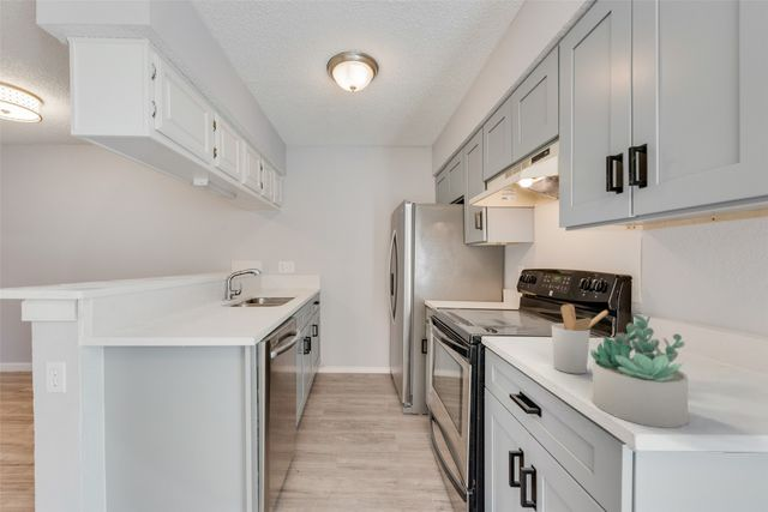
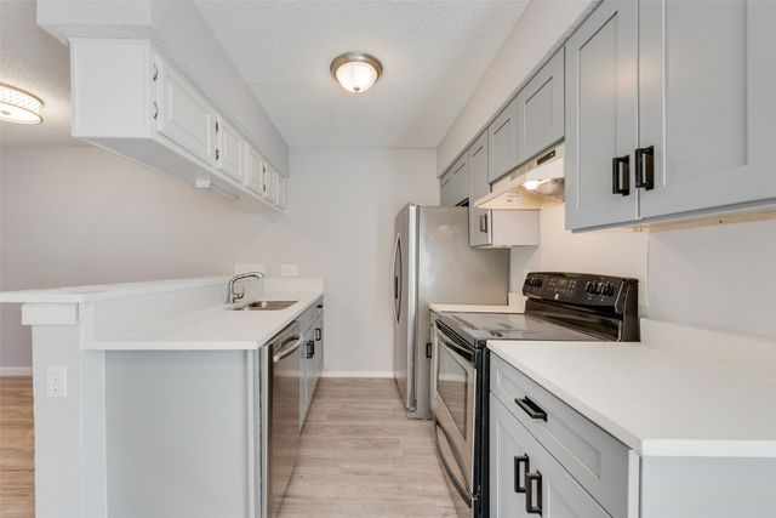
- utensil holder (580, 338)
- succulent plant (636, 361)
